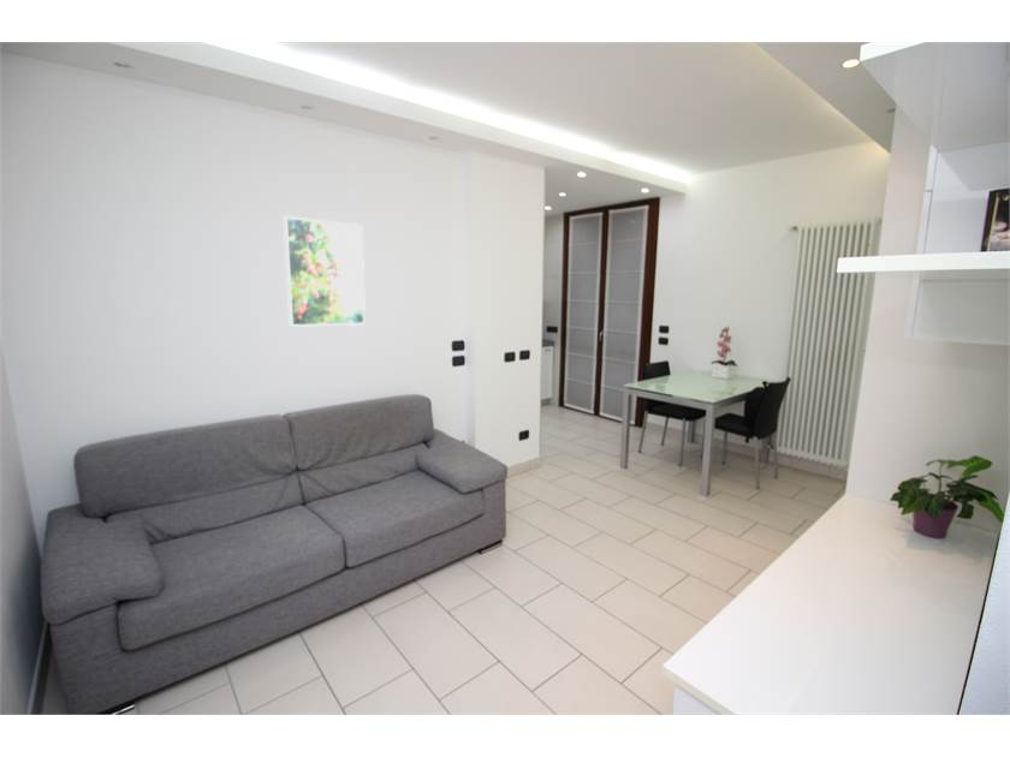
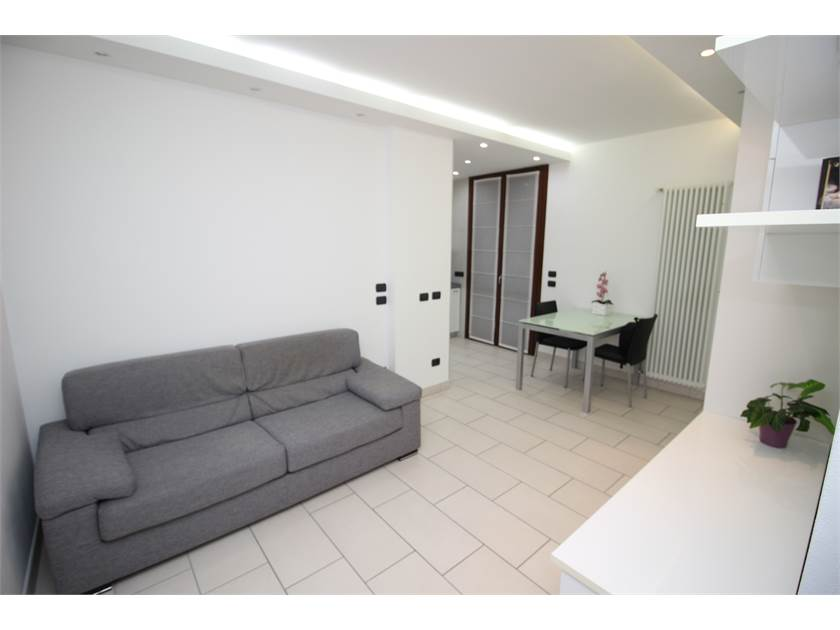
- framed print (326, 274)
